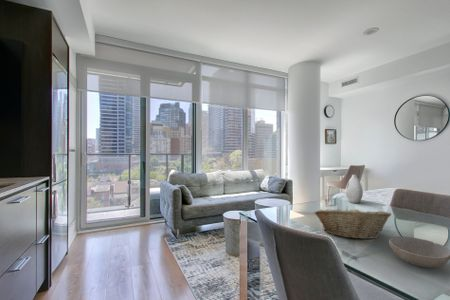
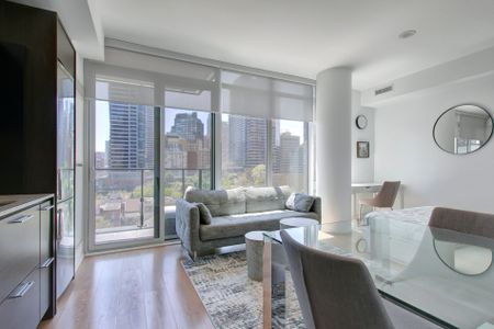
- vase (353, 188)
- bowl (418, 254)
- fruit basket (350, 218)
